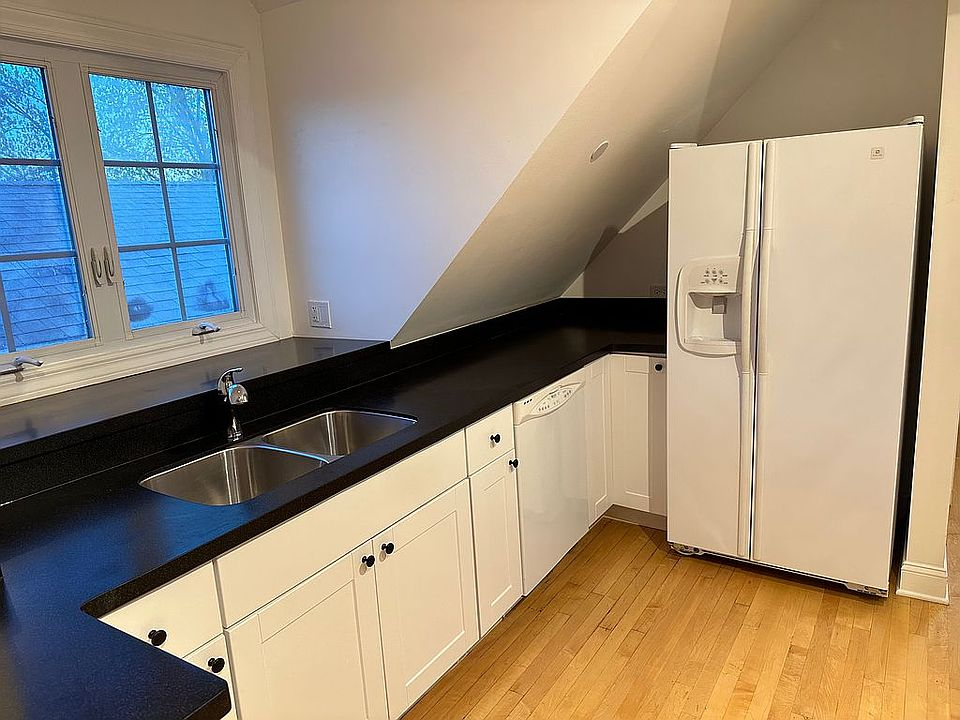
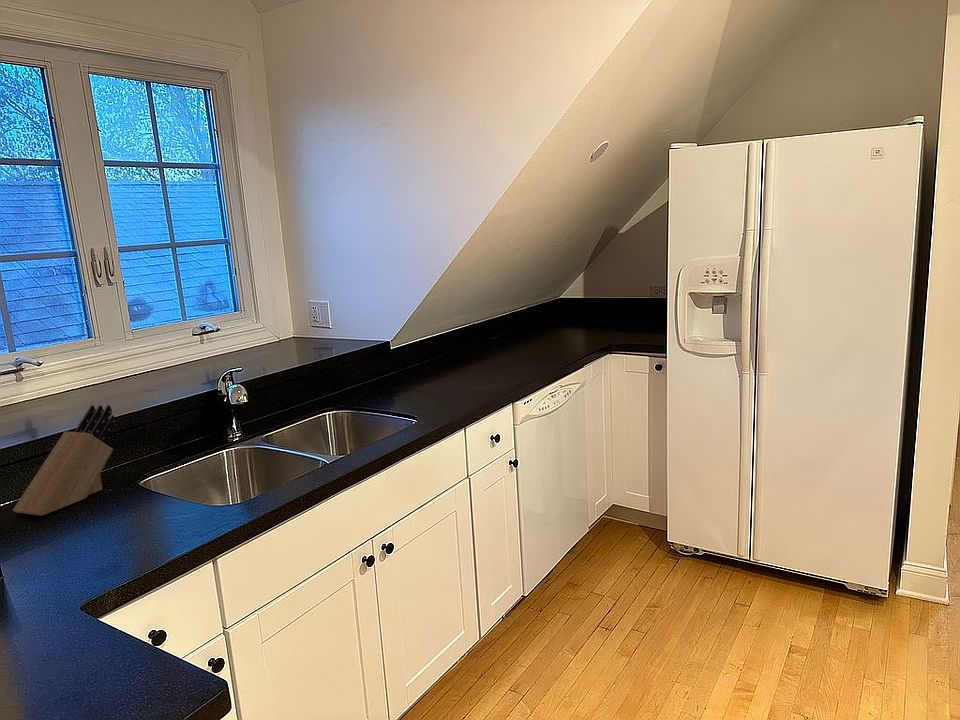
+ knife block (69, 455)
